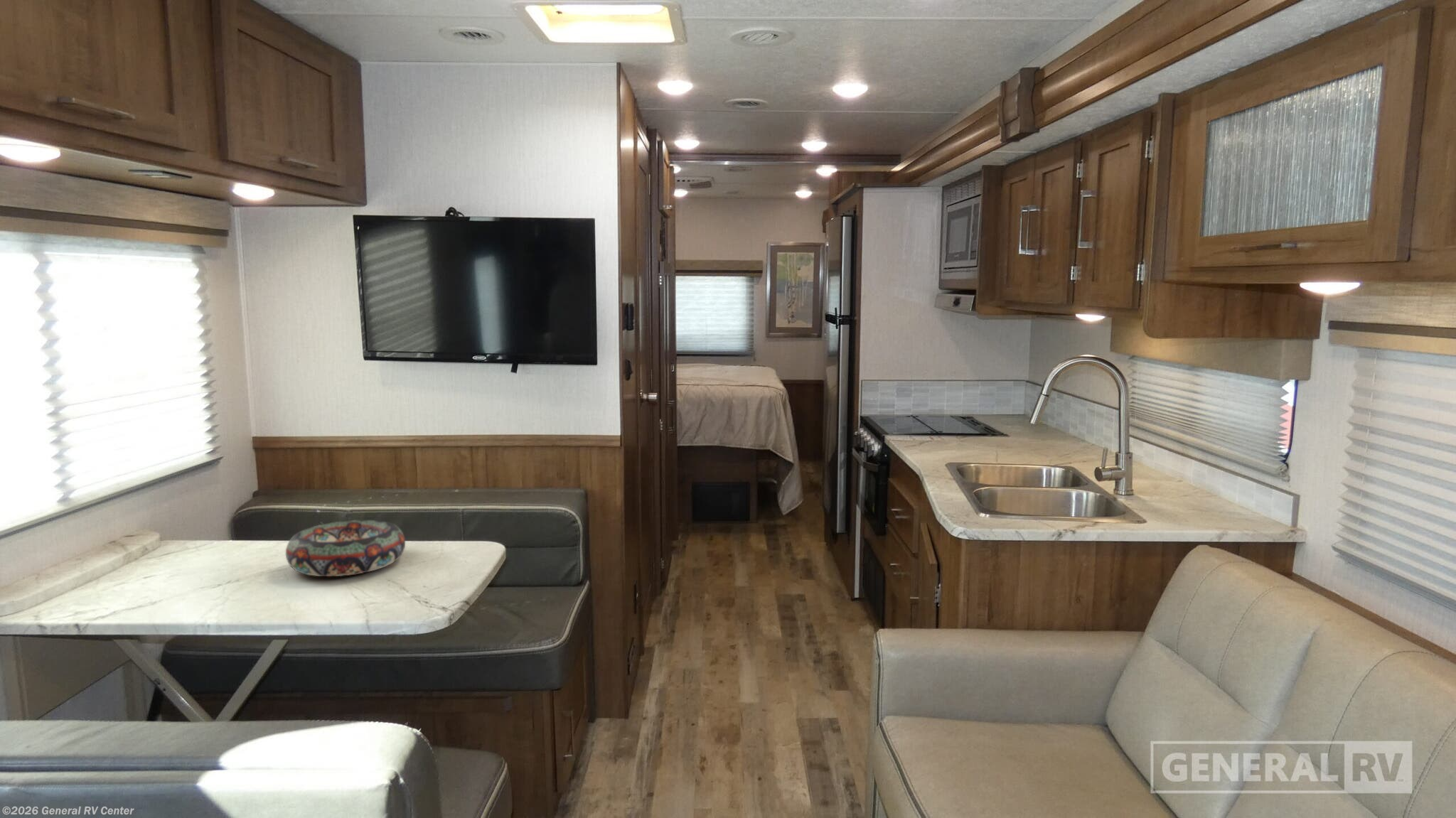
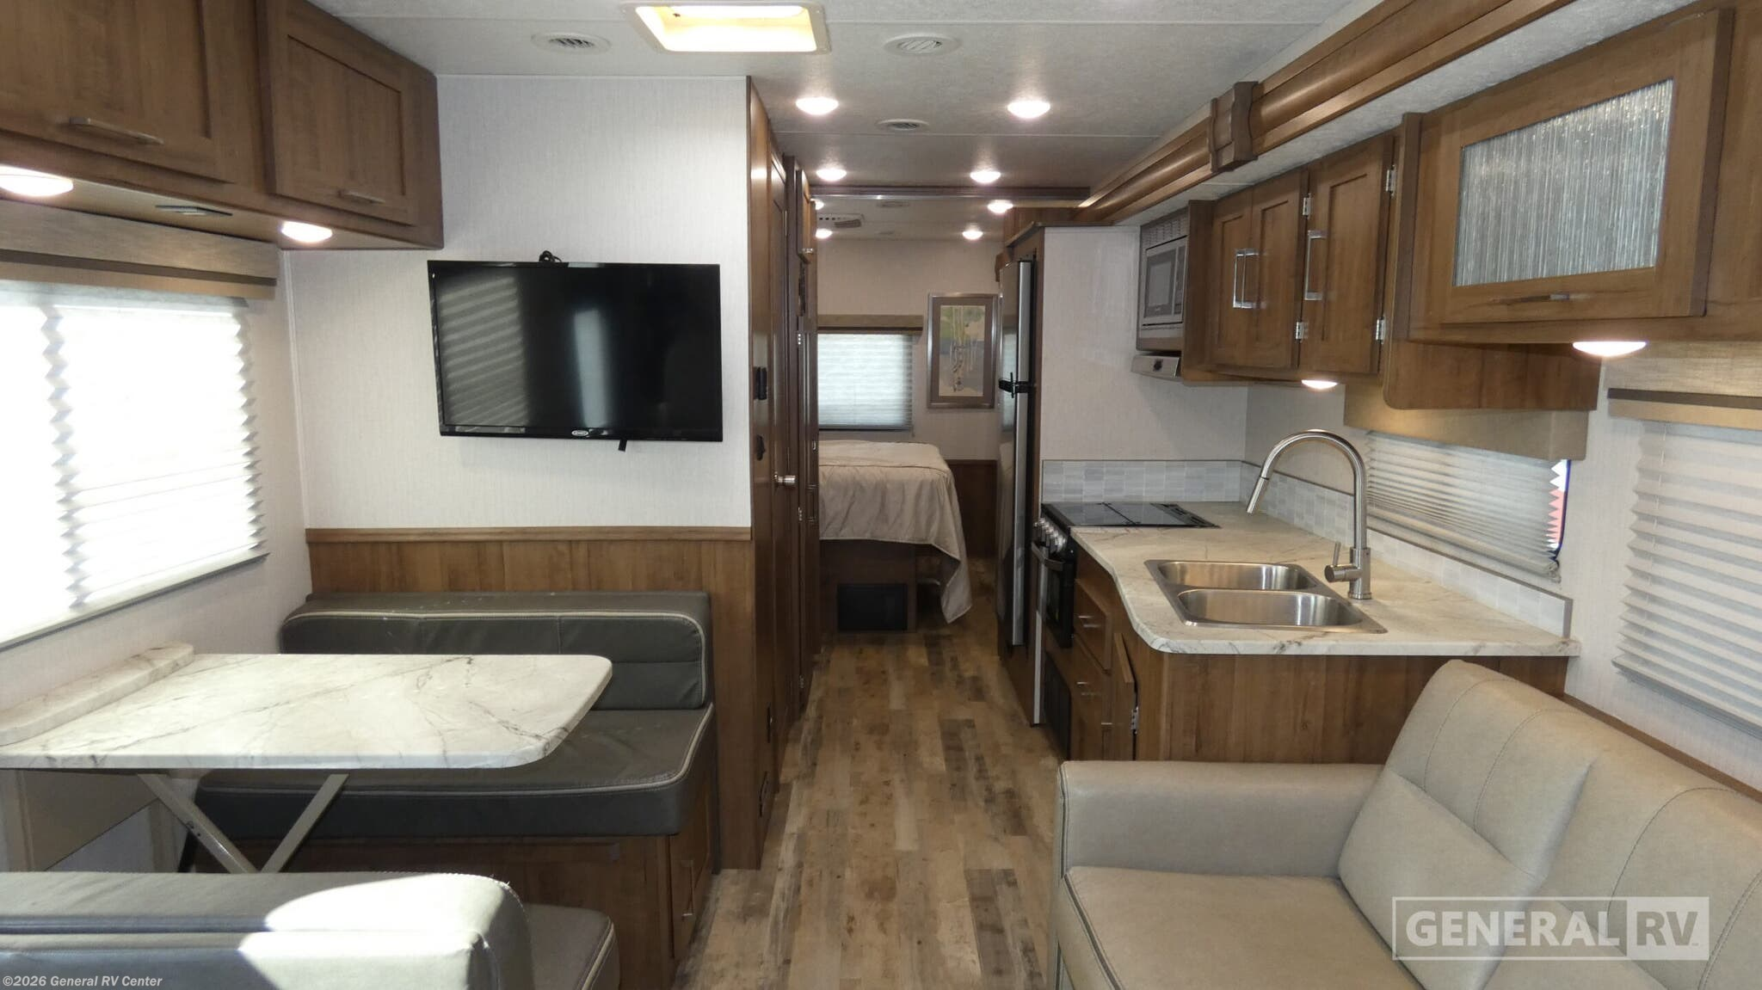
- decorative bowl (347, 547)
